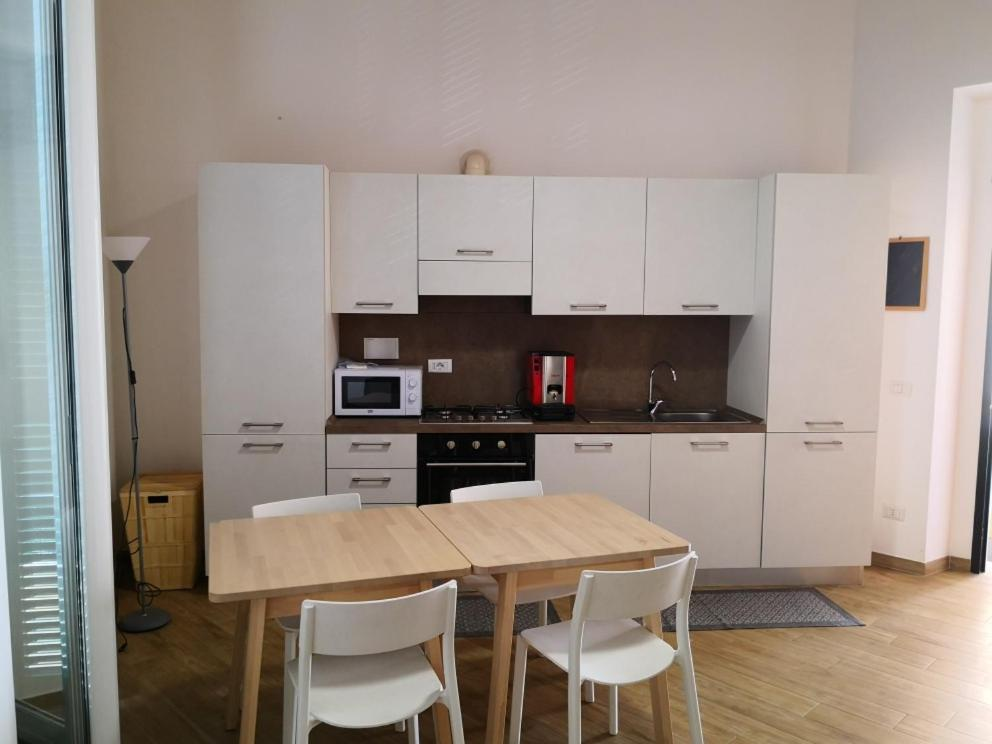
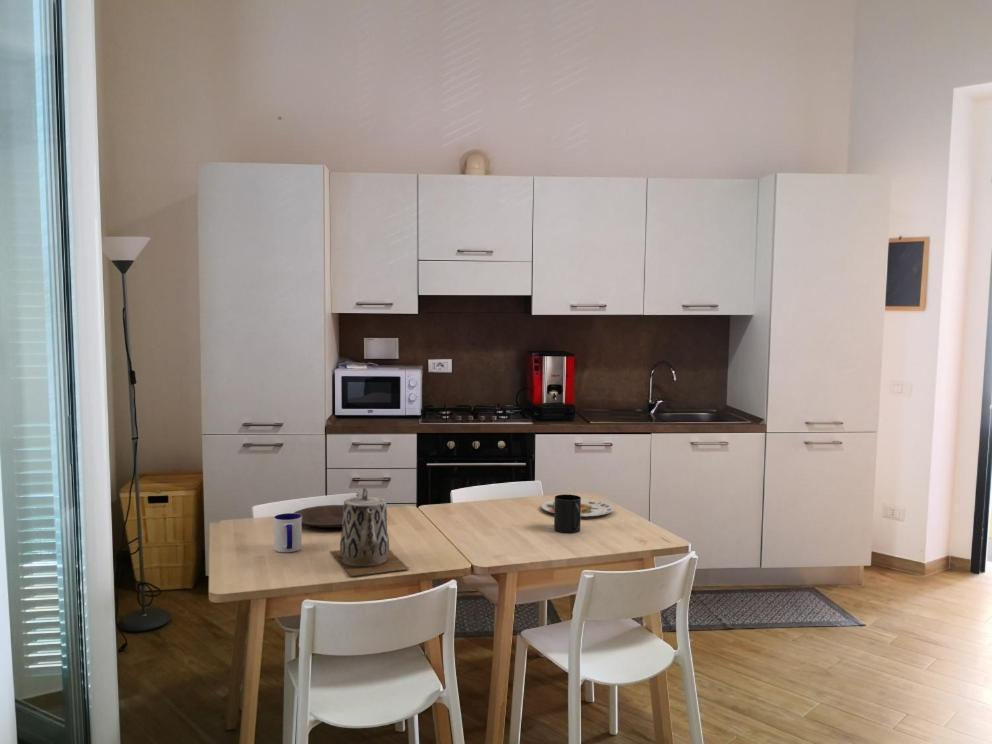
+ mug (288, 534)
+ plate (332, 518)
+ mug (569, 514)
+ plate (581, 508)
+ teapot (368, 523)
